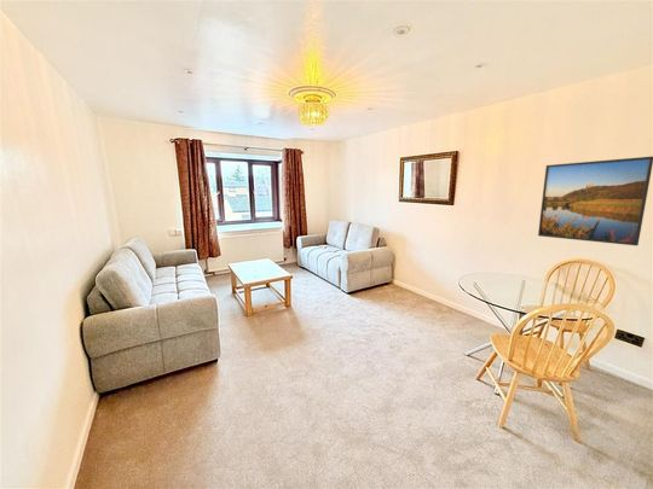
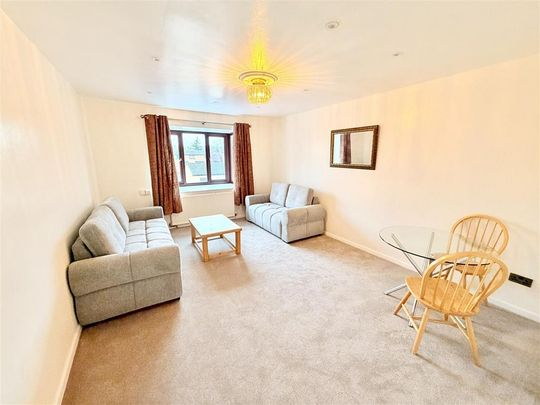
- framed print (588, 202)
